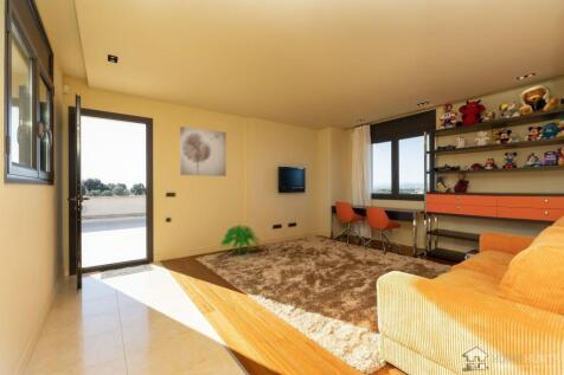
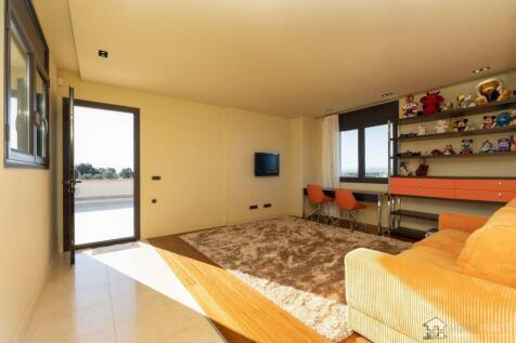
- indoor plant (239, 237)
- wall art (204, 153)
